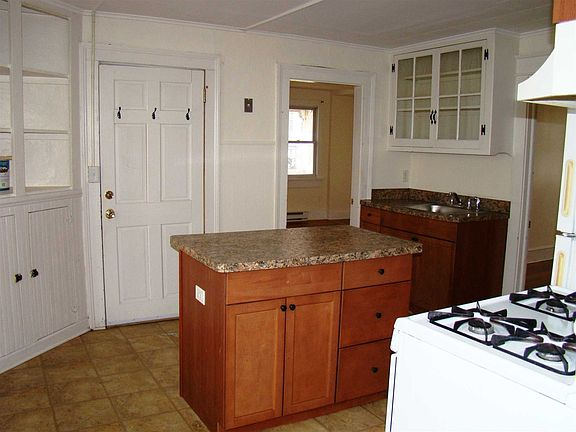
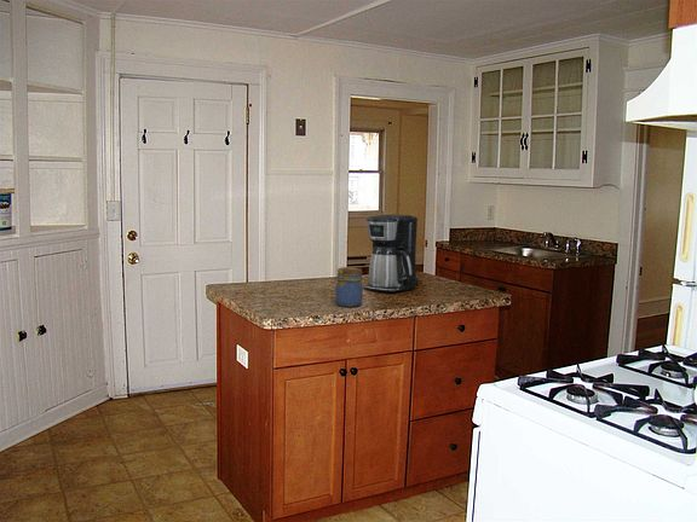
+ jar (347, 285)
+ coffee maker (399, 251)
